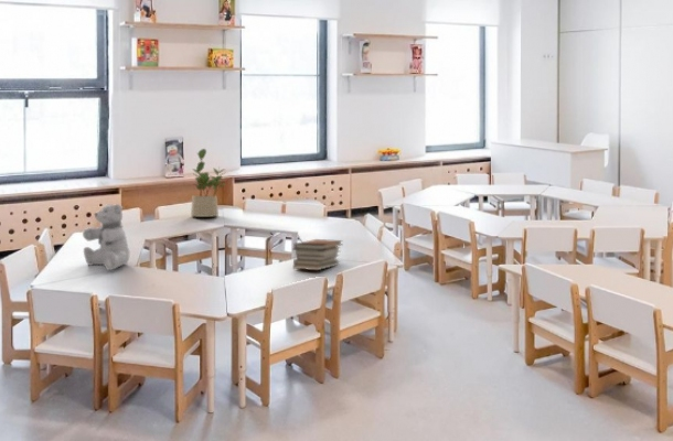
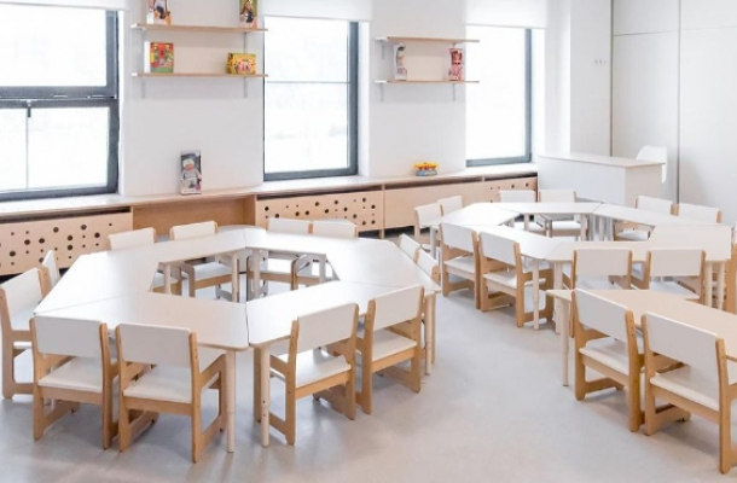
- potted plant (209, 182)
- book stack (318, 254)
- teddy bear (103, 236)
